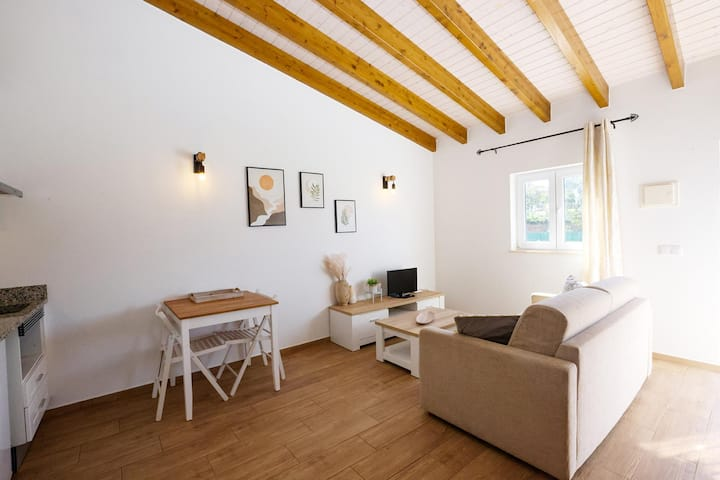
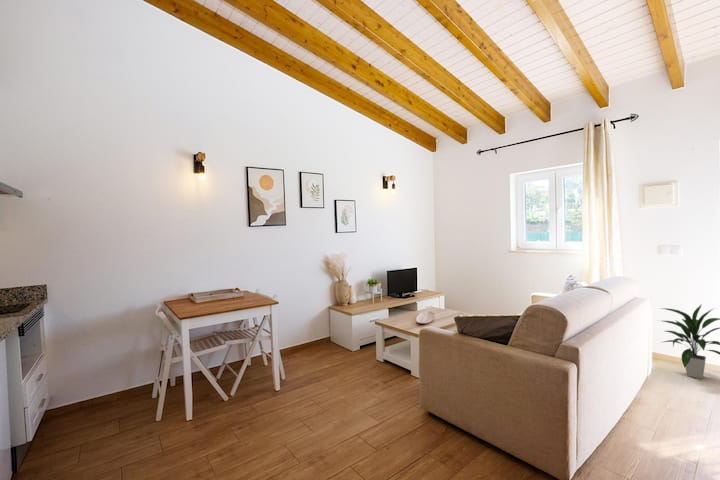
+ indoor plant (692, 339)
